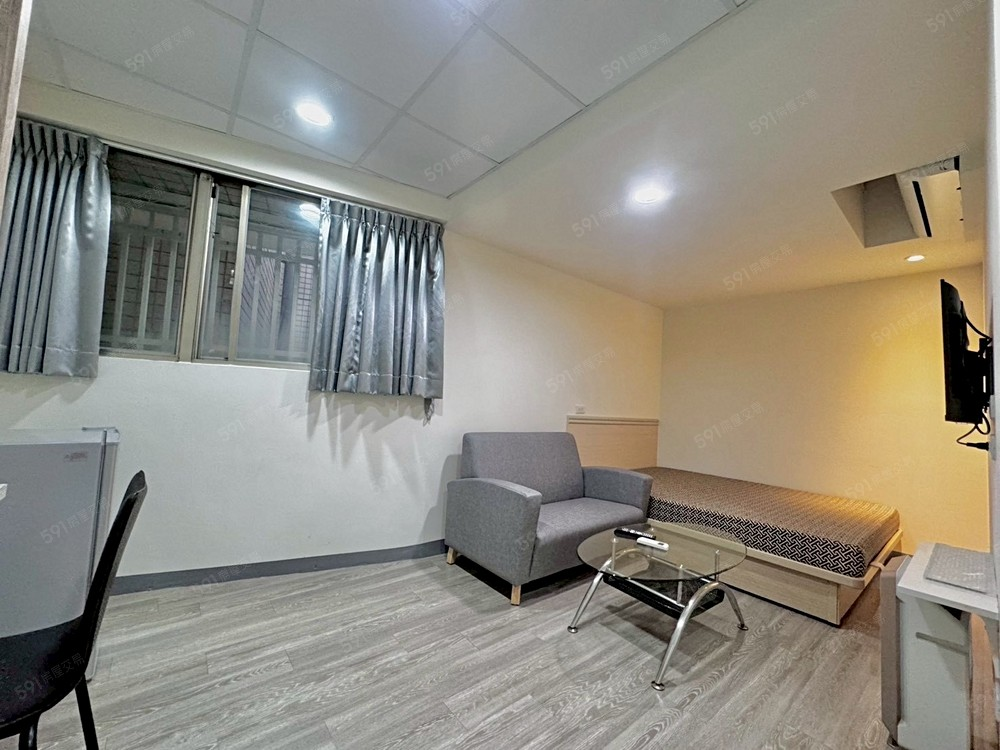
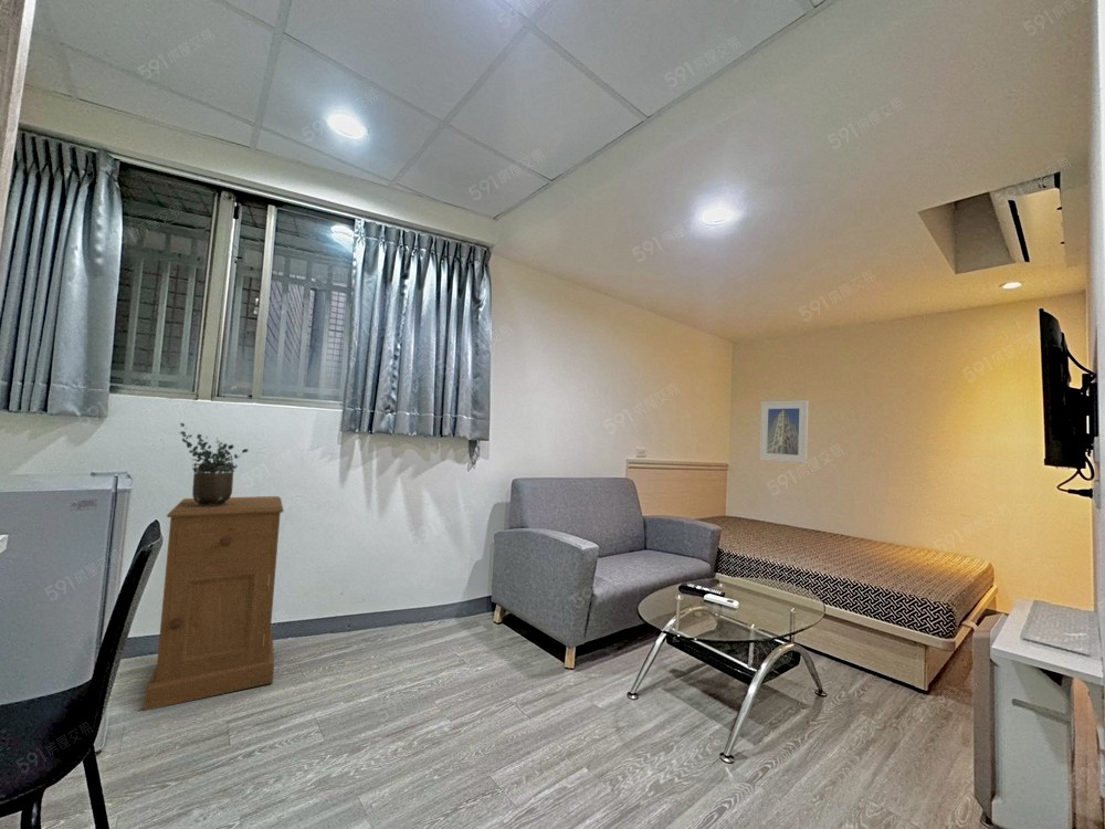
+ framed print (782, 431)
+ cabinet (223, 588)
+ potted plant (210, 463)
